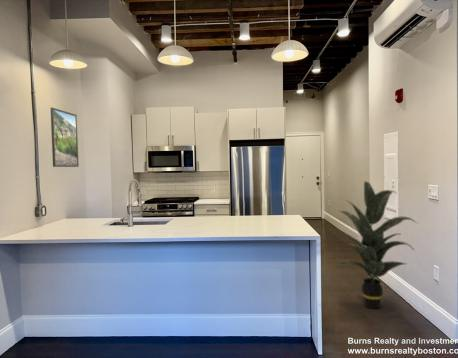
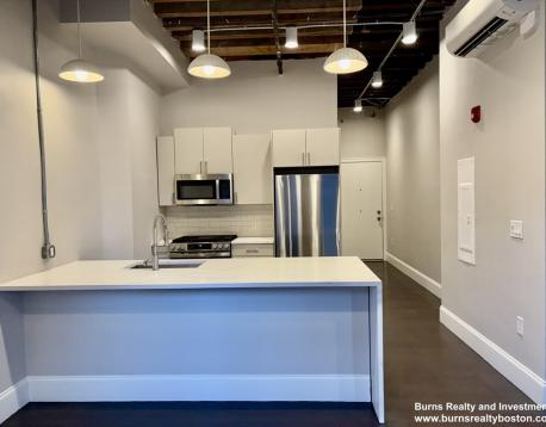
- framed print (65, 139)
- indoor plant (373, 243)
